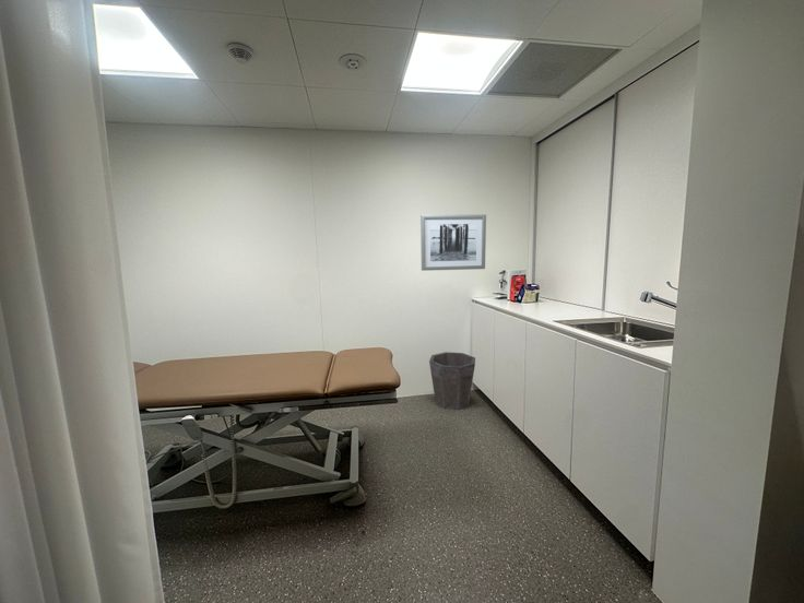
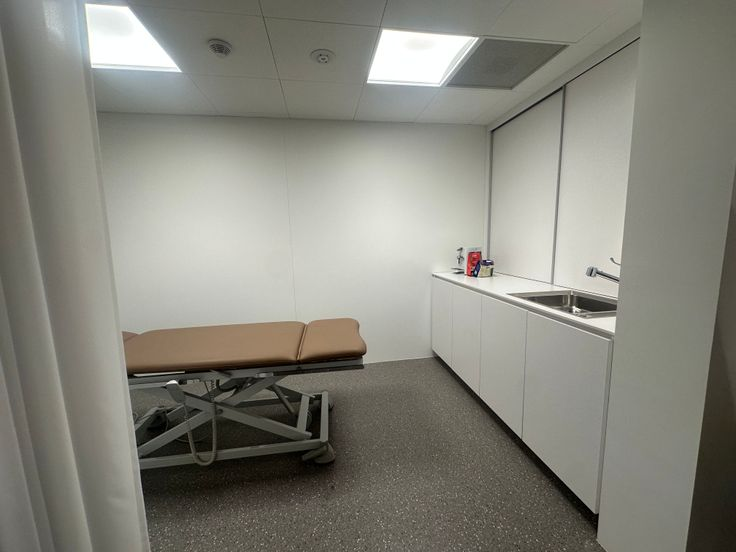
- wall art (453, 243)
- waste bin (452, 380)
